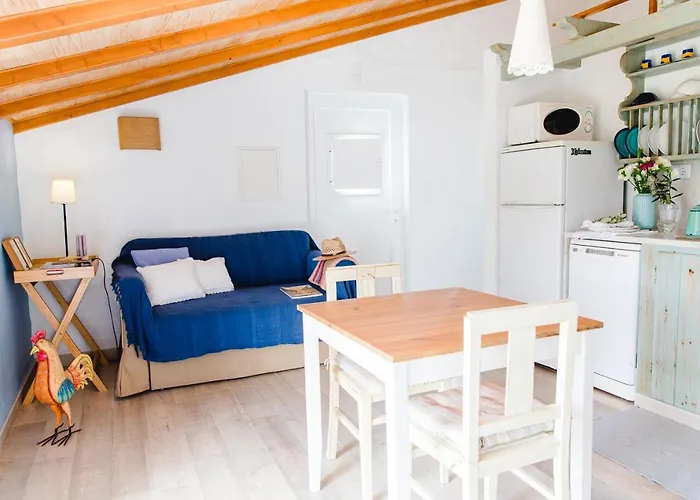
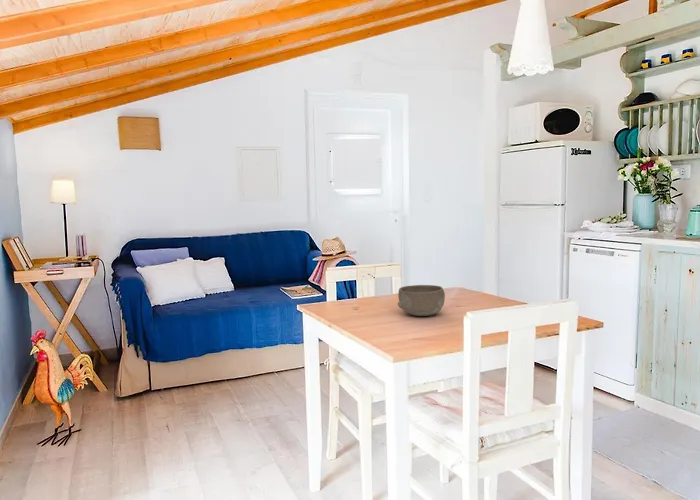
+ bowl (421, 300)
